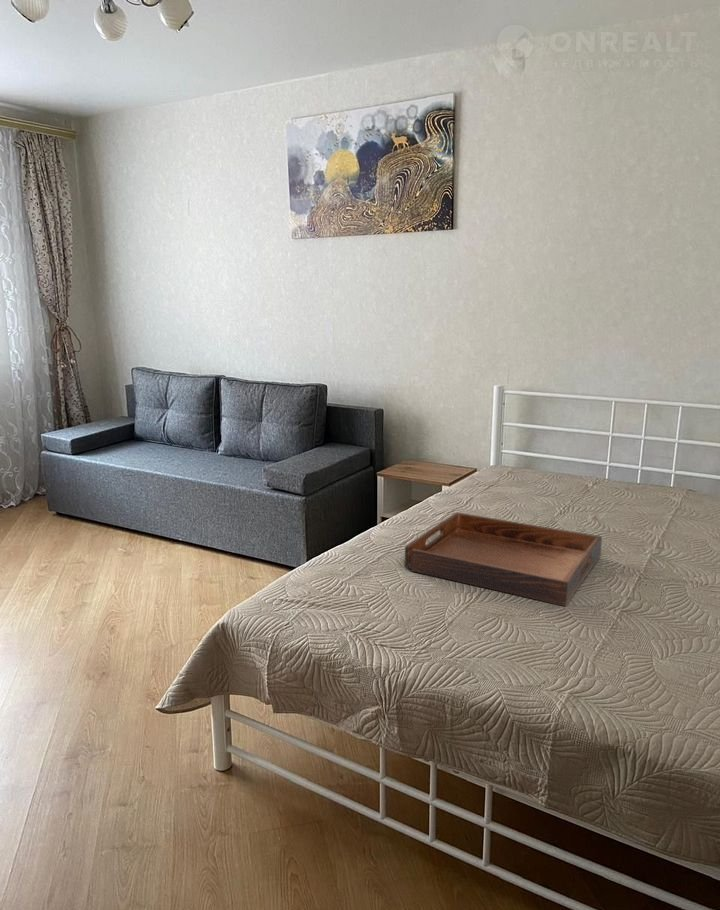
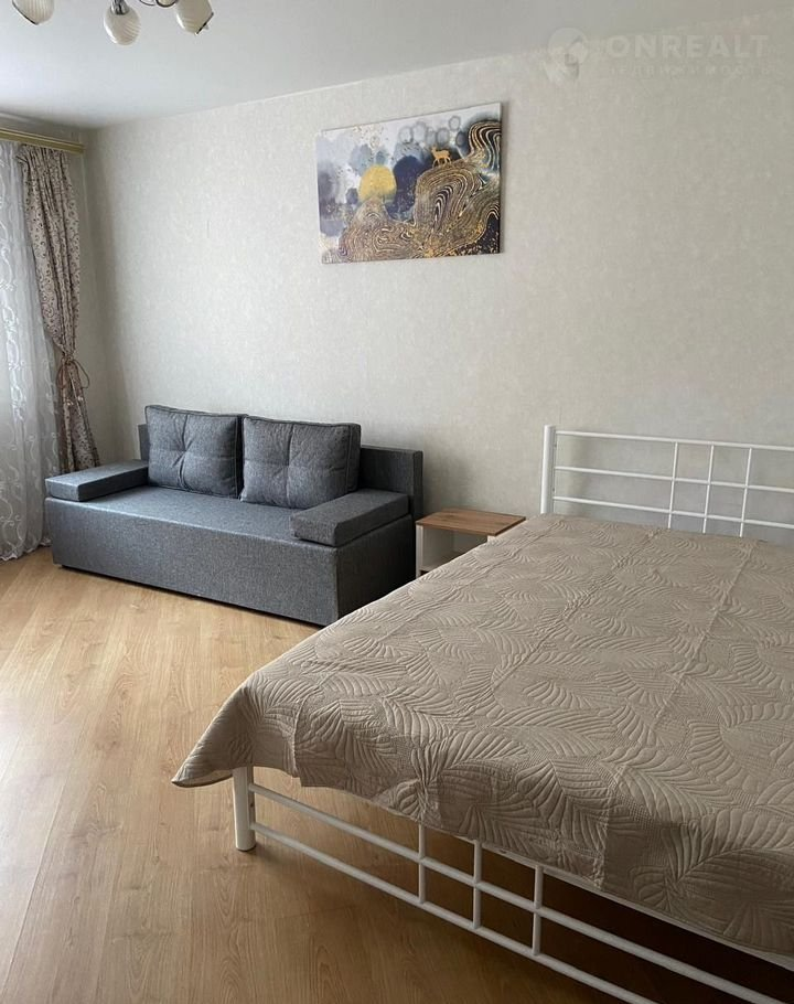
- serving tray (503, 552)
